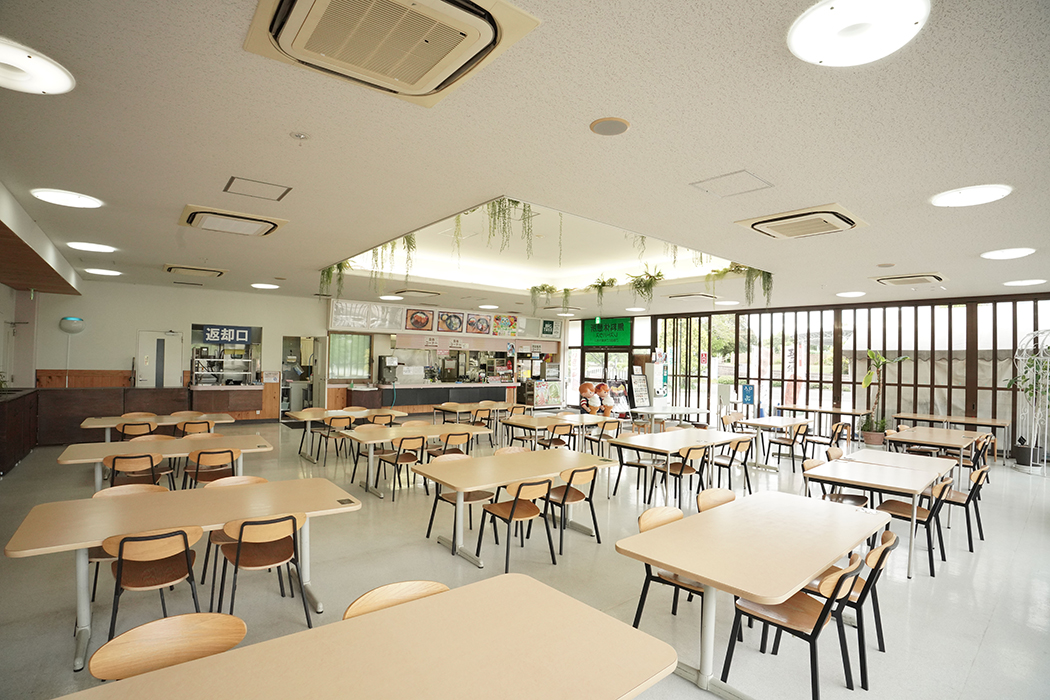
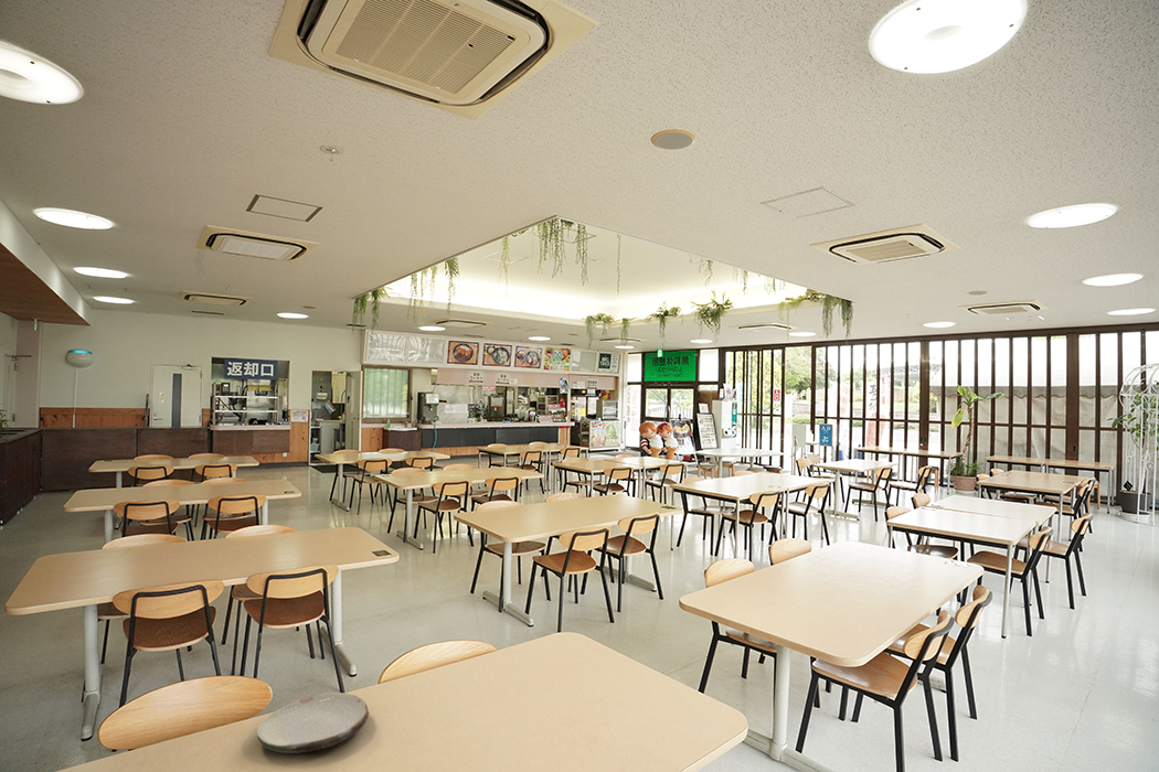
+ plate (313, 722)
